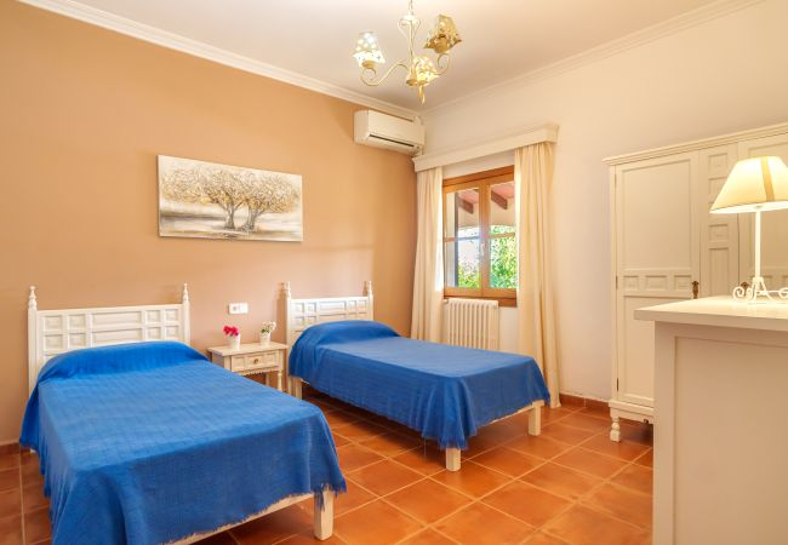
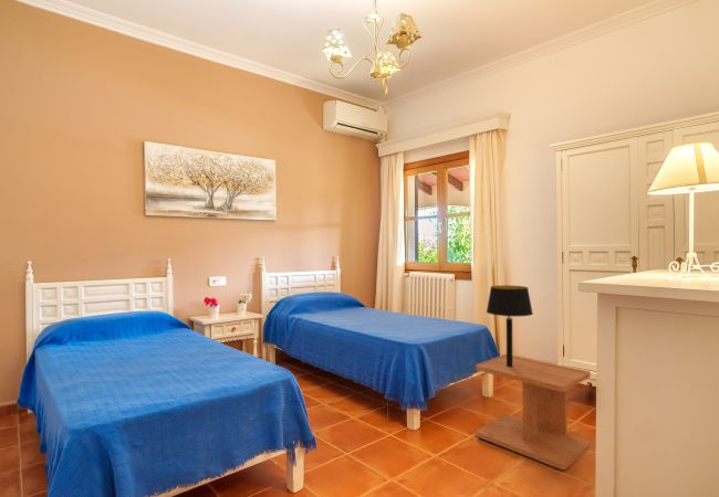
+ table lamp (509, 326)
+ side table (531, 405)
